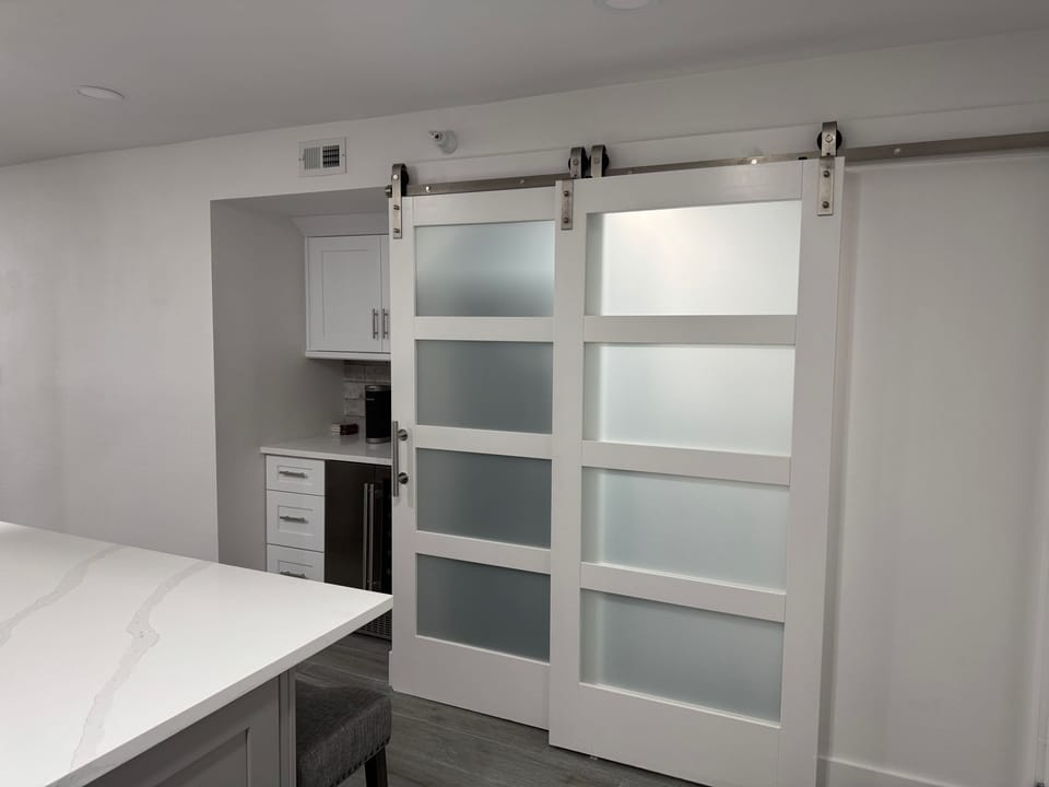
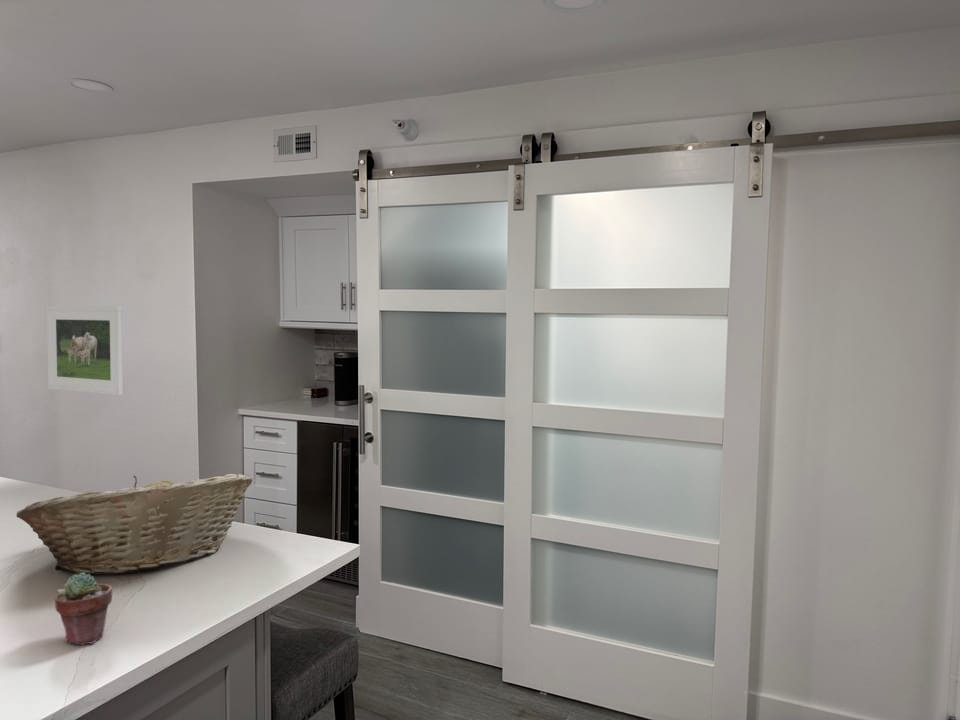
+ fruit basket (143, 512)
+ potted succulent (83, 605)
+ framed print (83, 349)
